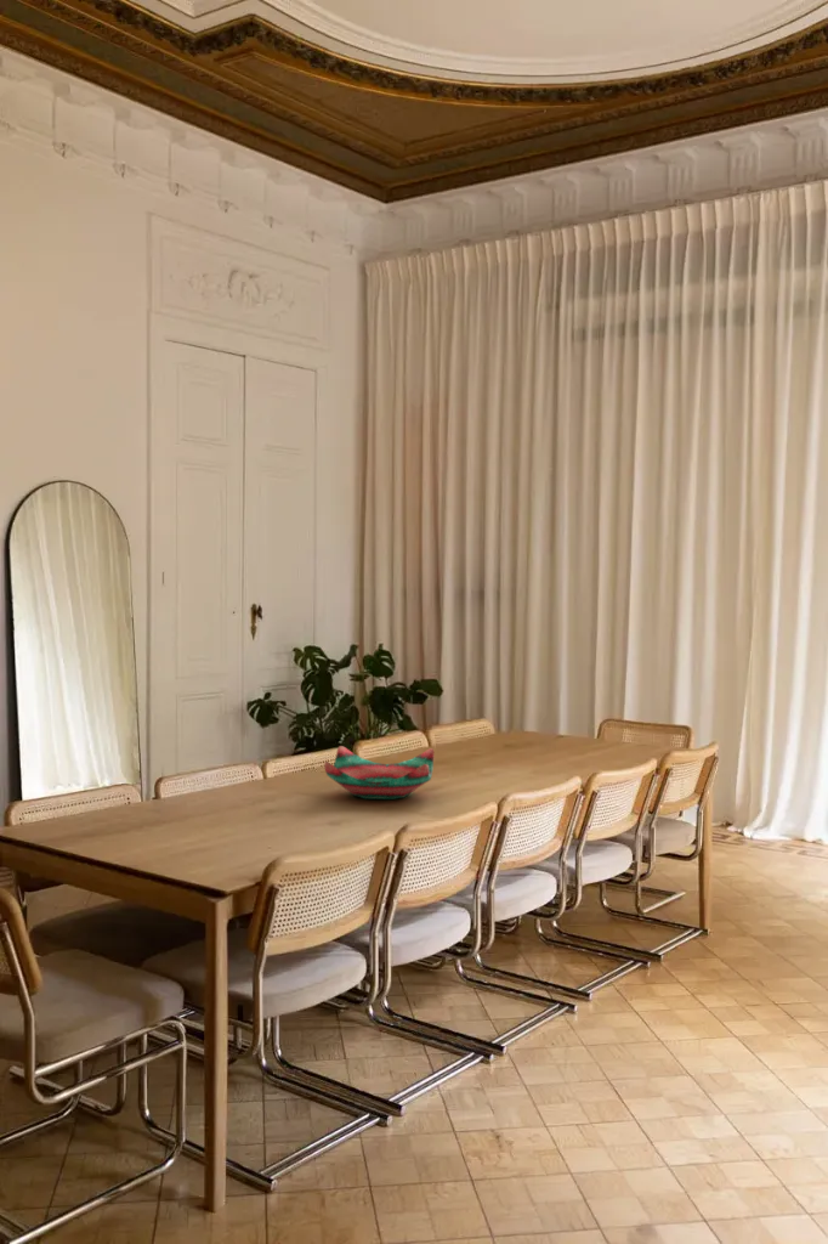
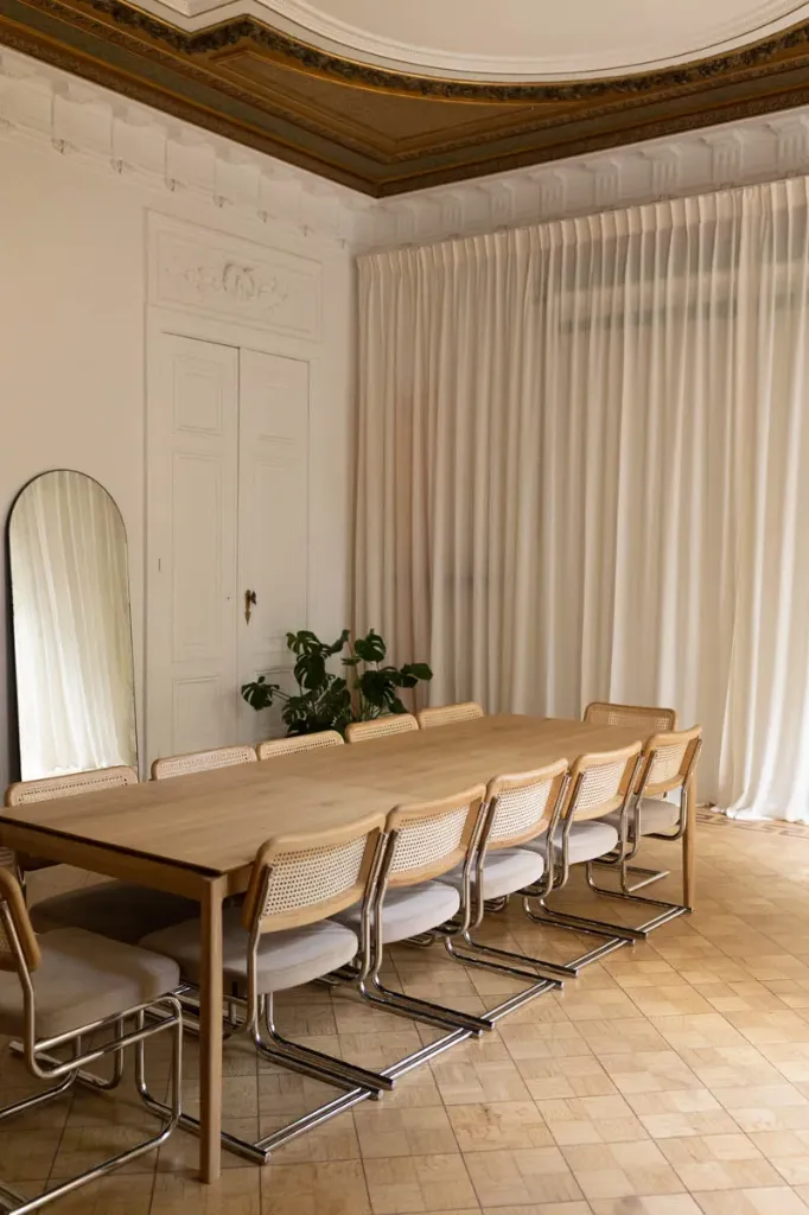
- decorative bowl (380, 774)
